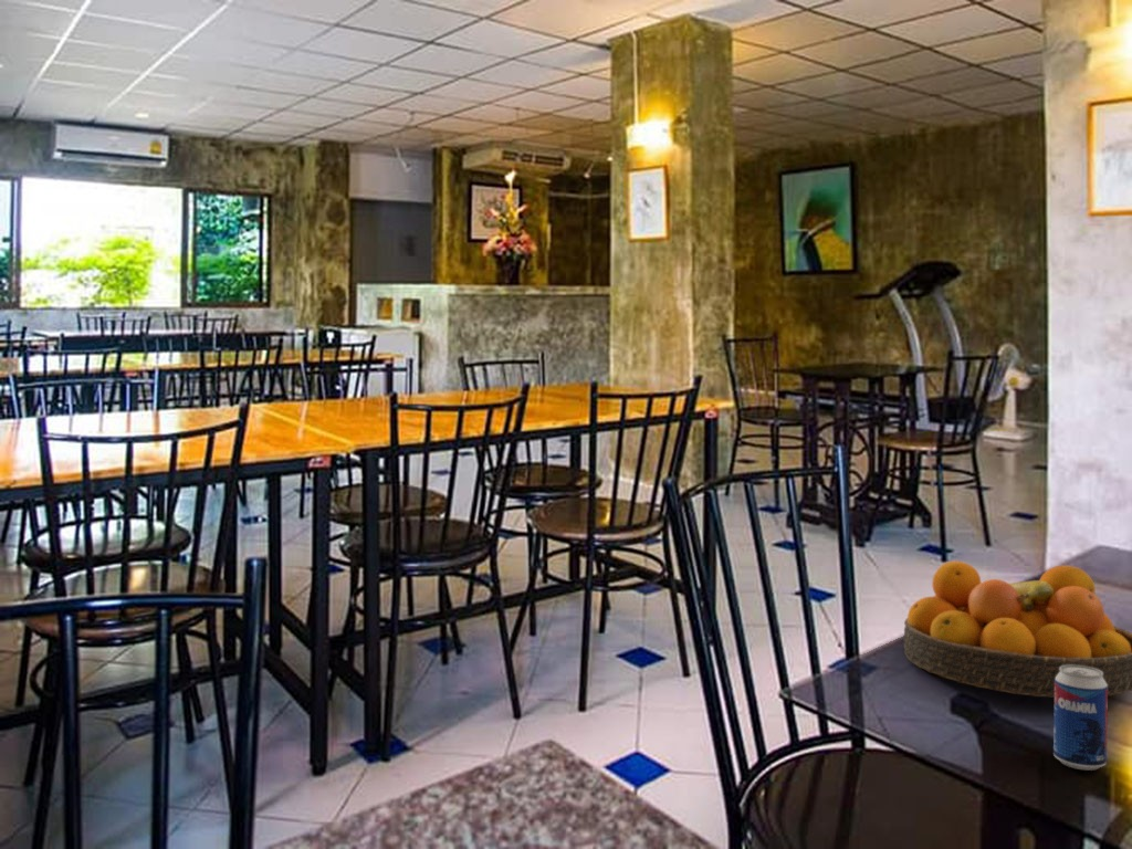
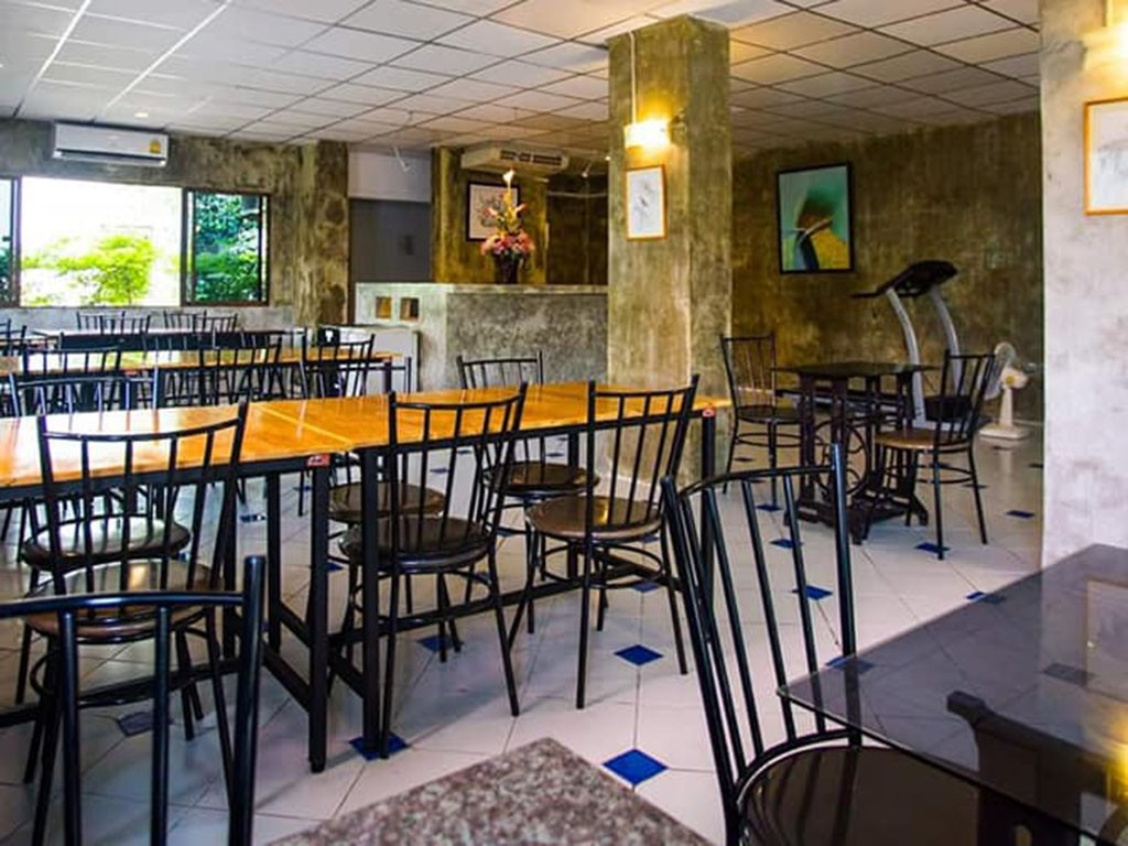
- fruit bowl (1019, 616)
- beverage can (1080, 716)
